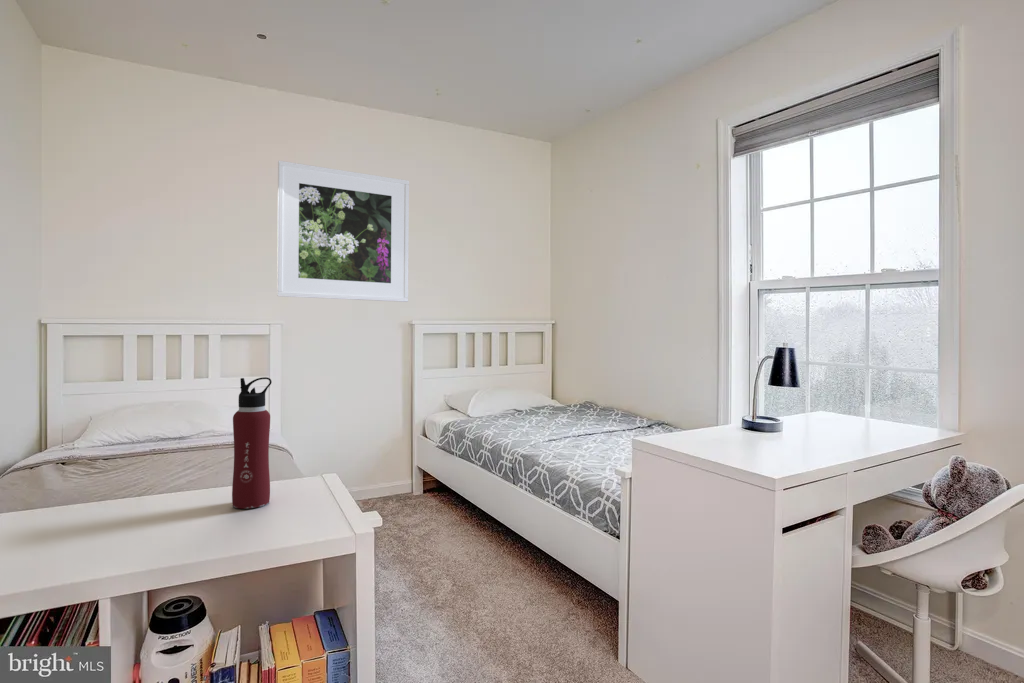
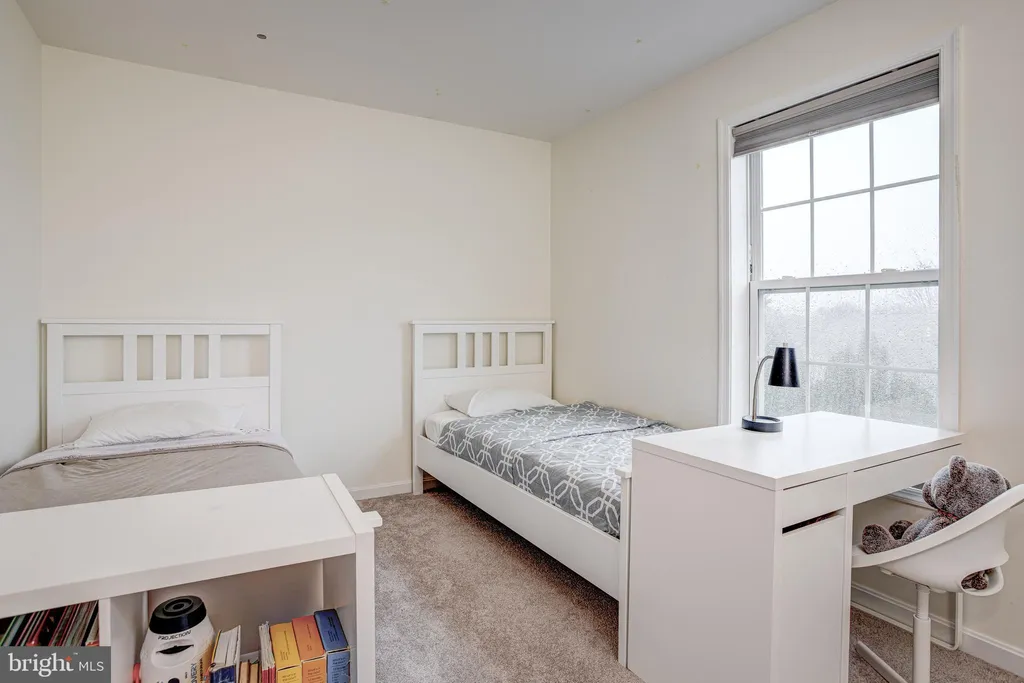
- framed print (346, 235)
- water bottle (251, 440)
